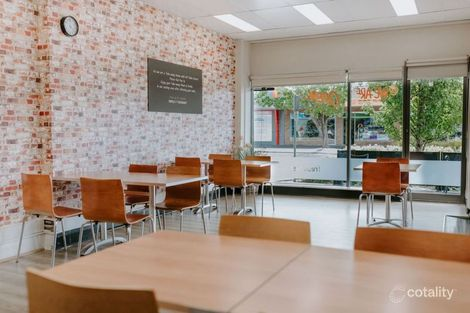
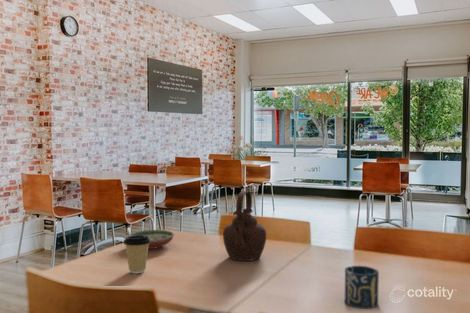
+ coffee cup (137, 253)
+ teapot (243, 225)
+ cup (361, 284)
+ decorative bowl (151, 240)
